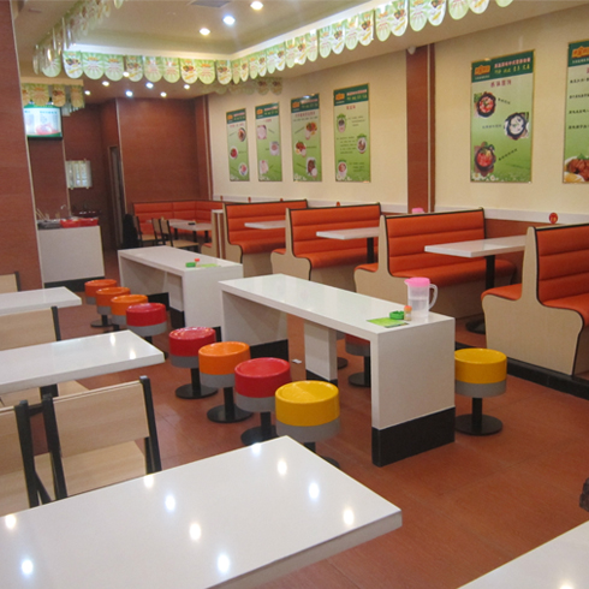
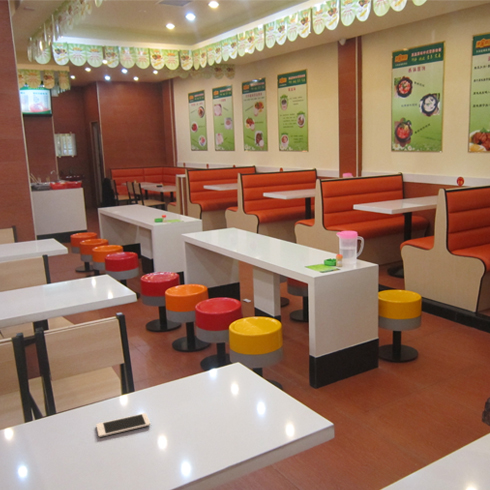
+ cell phone (123, 424)
